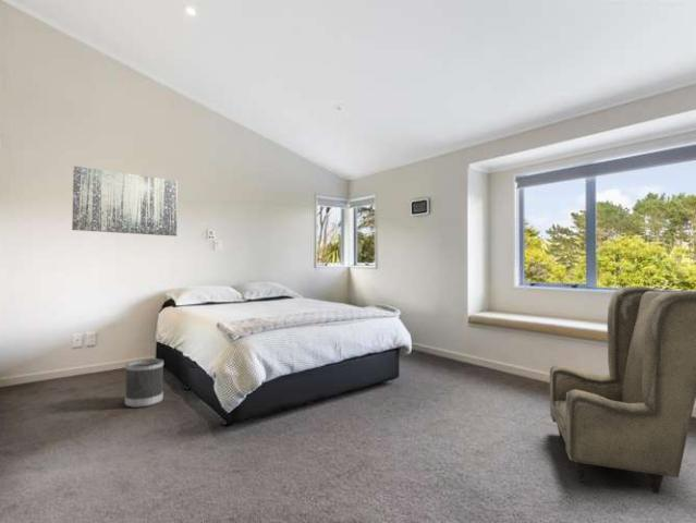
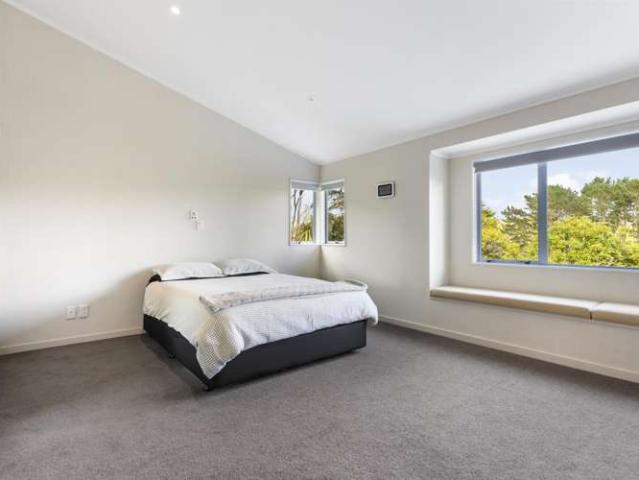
- wastebasket (144, 381)
- armchair (615, 375)
- wall art (129, 203)
